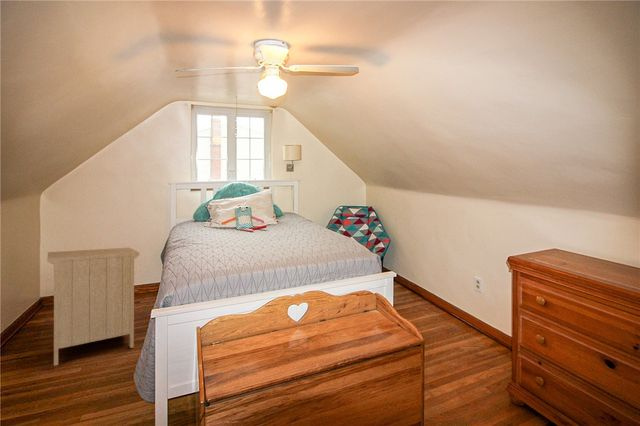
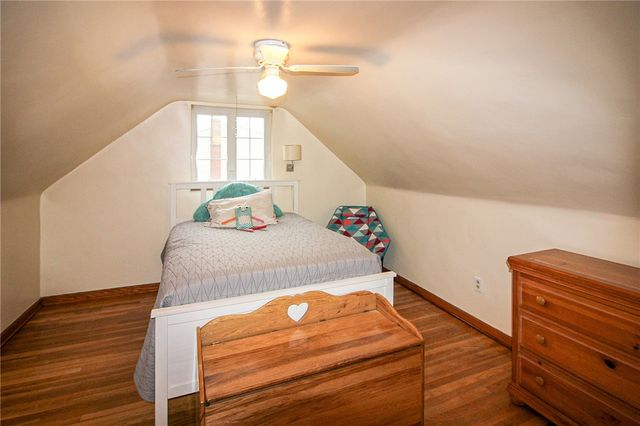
- nightstand (93, 299)
